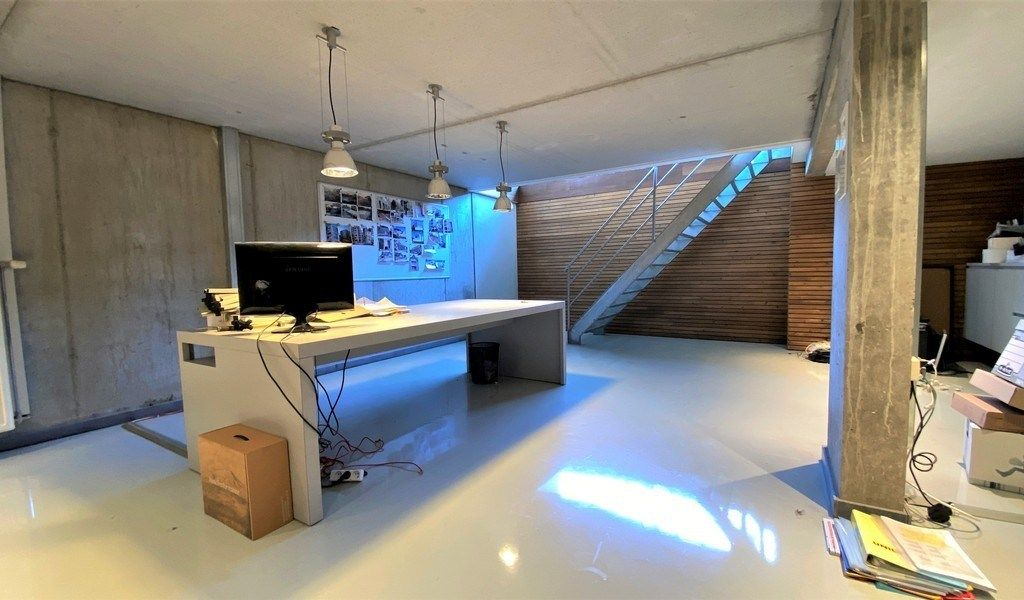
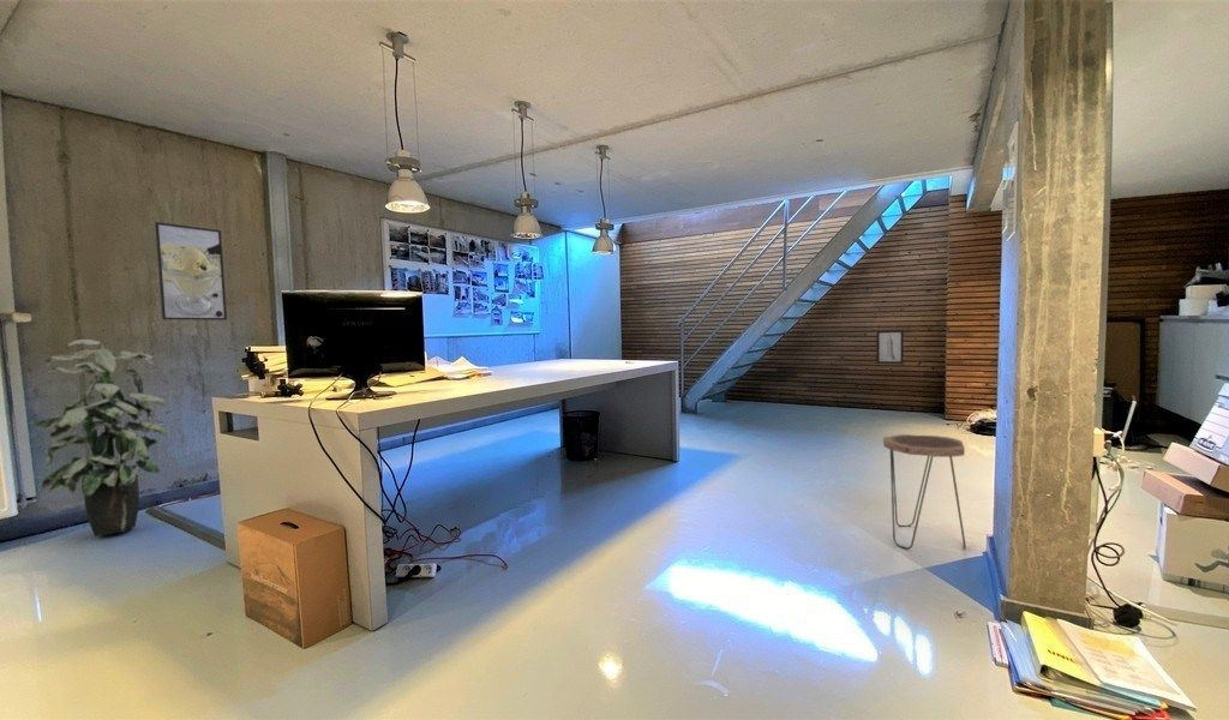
+ side table (924, 491)
+ indoor plant (102, 436)
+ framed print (192, 272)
+ wall art (889, 347)
